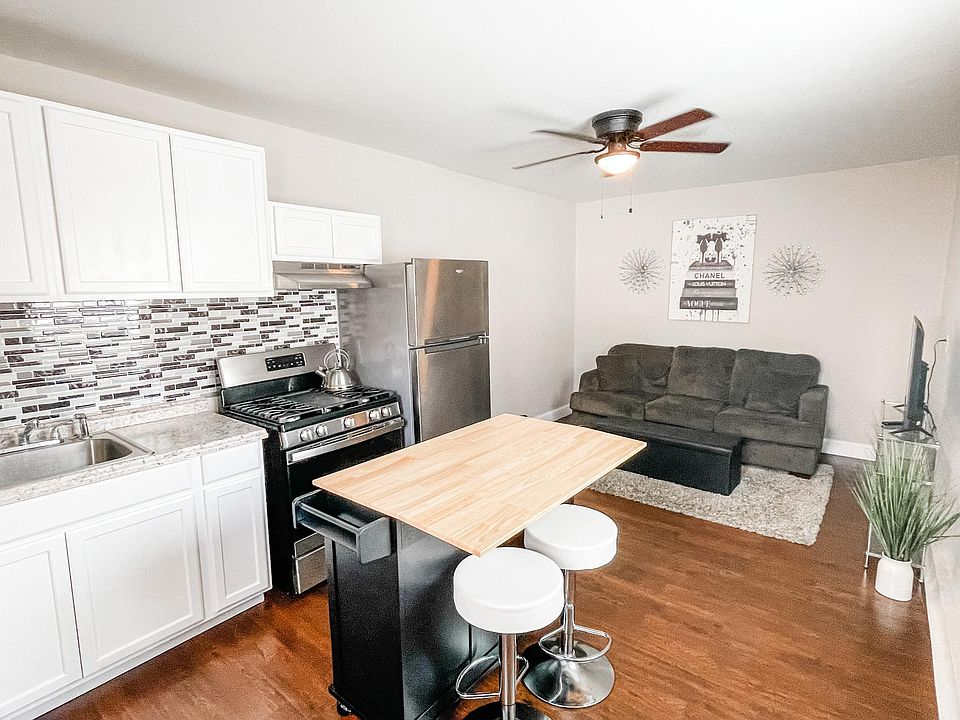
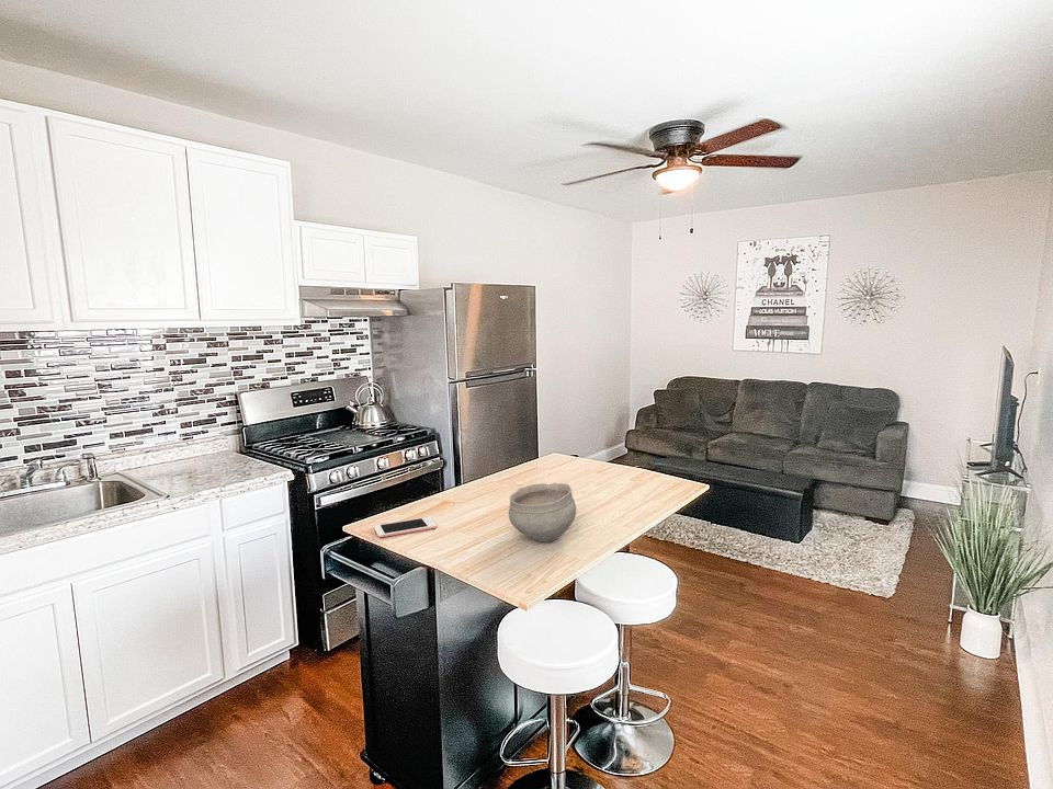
+ cell phone (405, 526)
+ bowl (542, 513)
